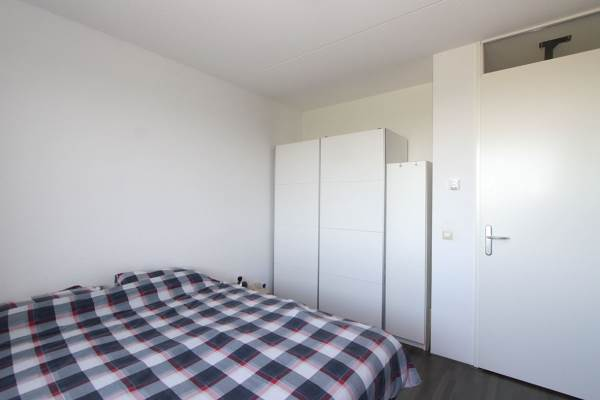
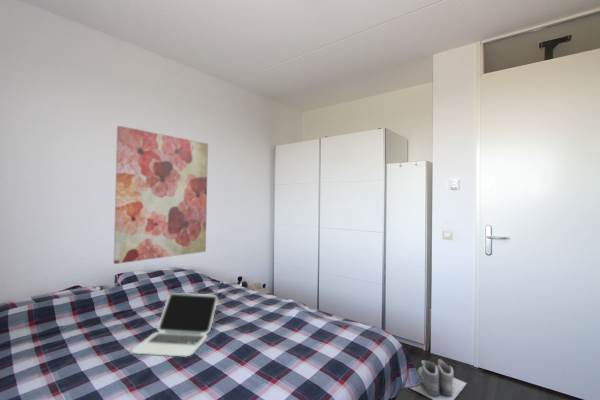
+ laptop (178, 320)
+ wall art (166, 196)
+ boots (435, 371)
